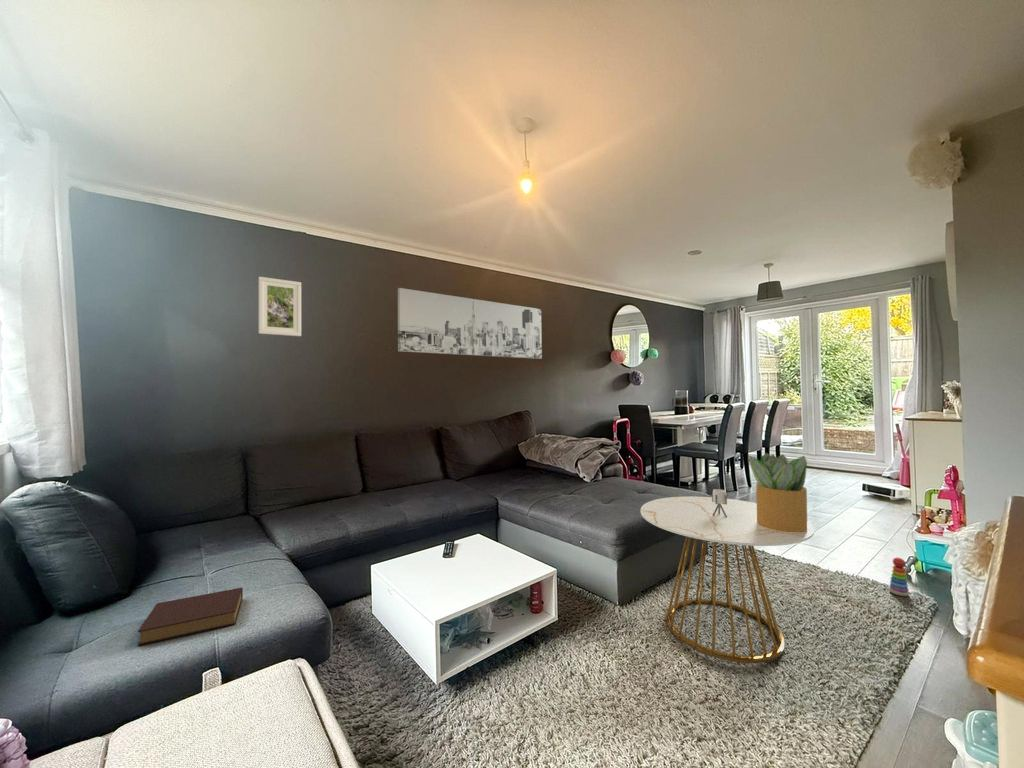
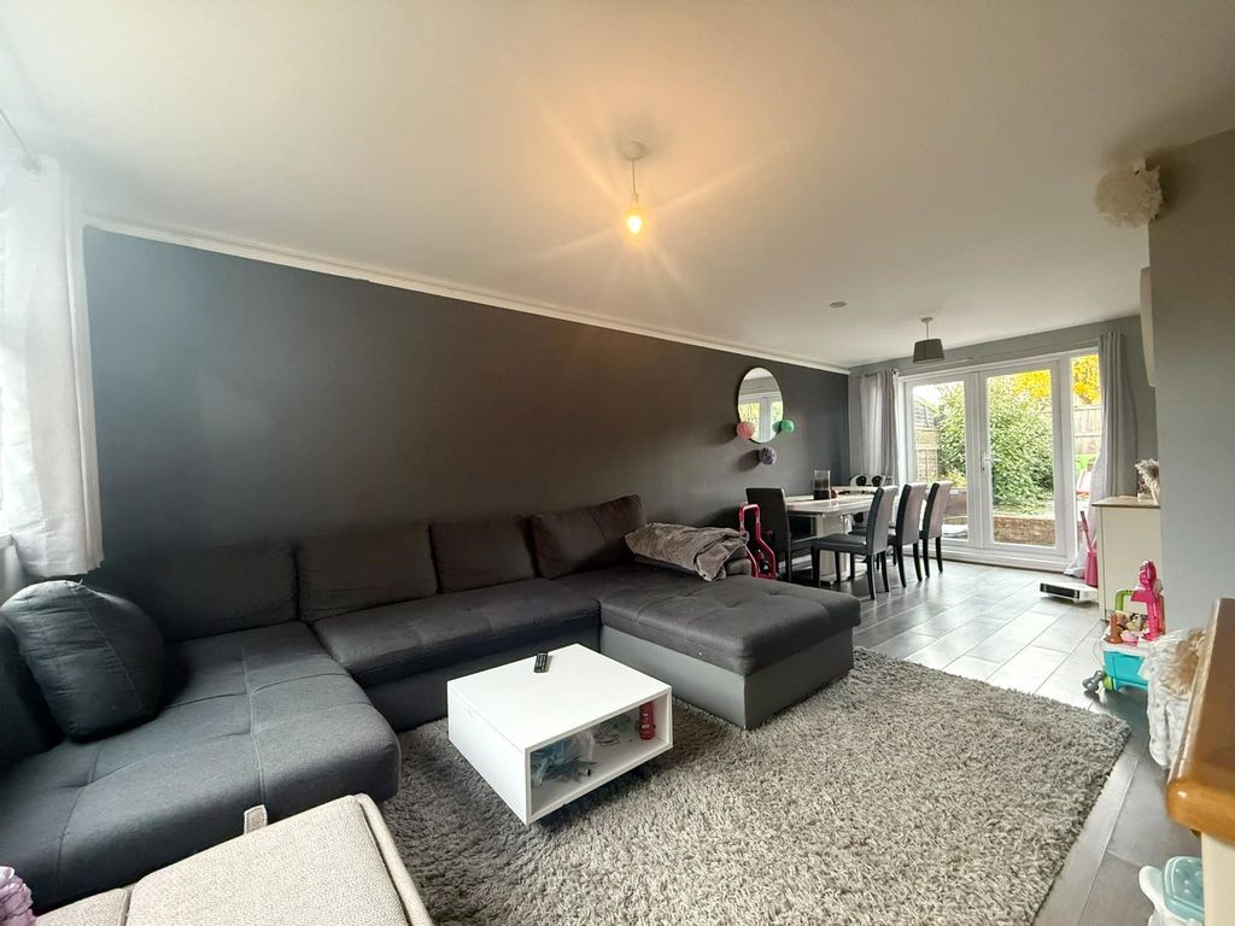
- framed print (280, 307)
- stacking toy (898, 575)
- potted plant (777, 489)
- side table (725, 560)
- wall art (478, 327)
- book (195, 613)
